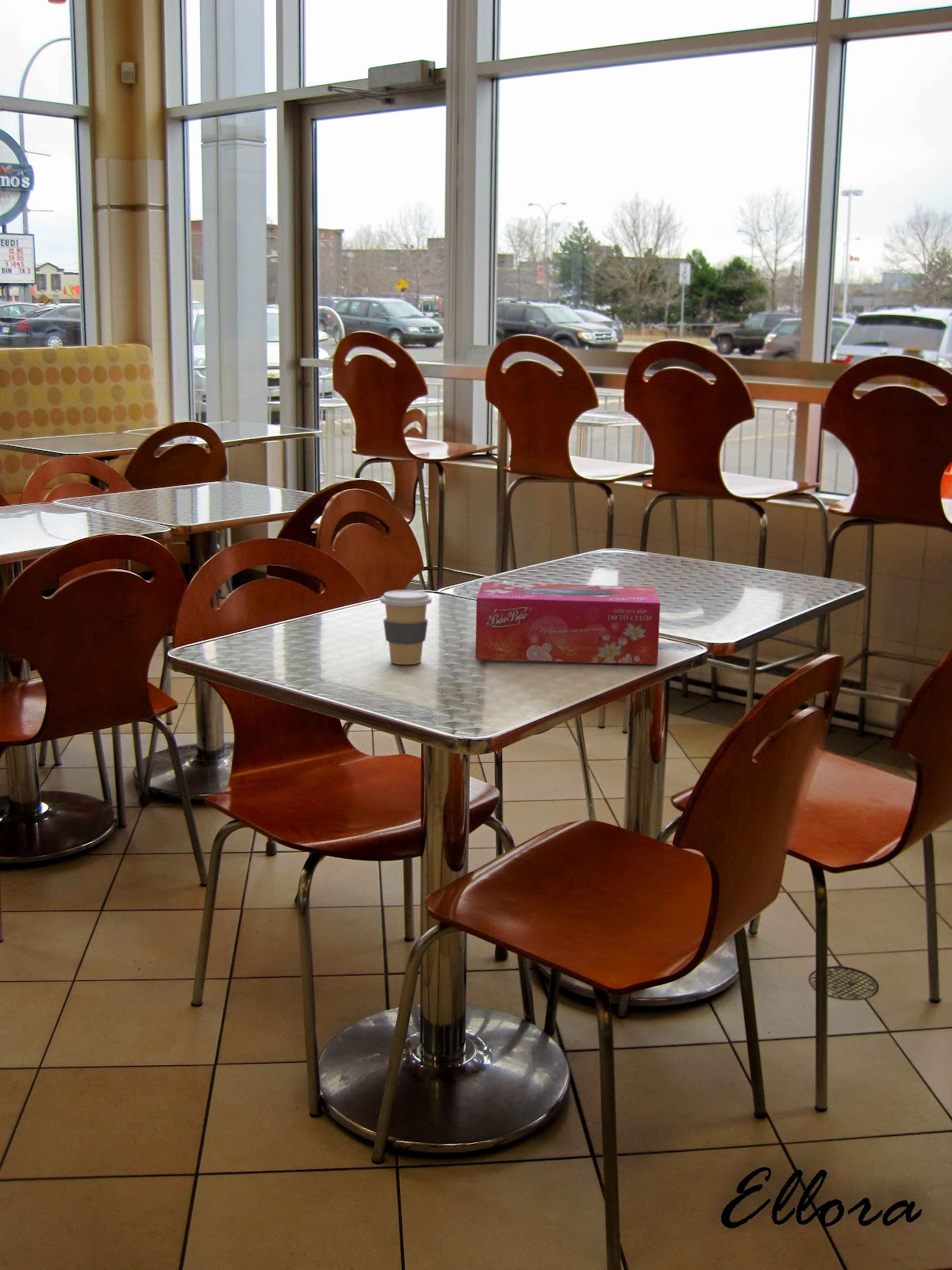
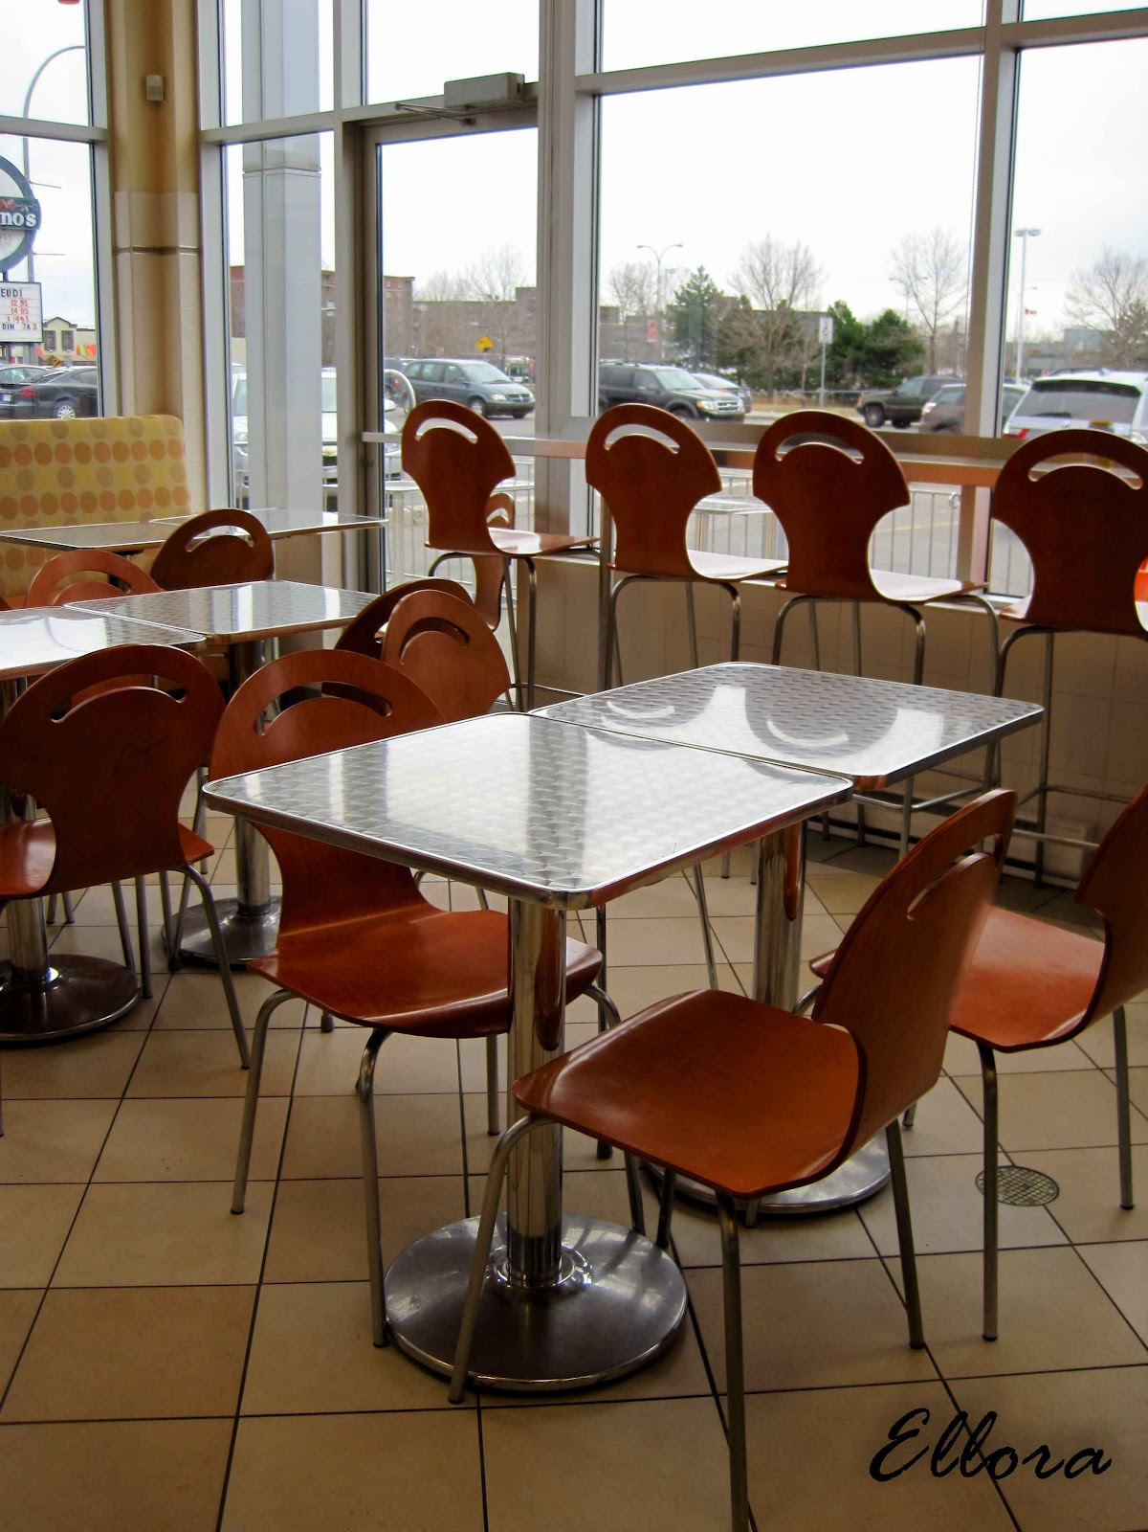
- tissue box (566, 622)
- coffee cup (405, 627)
